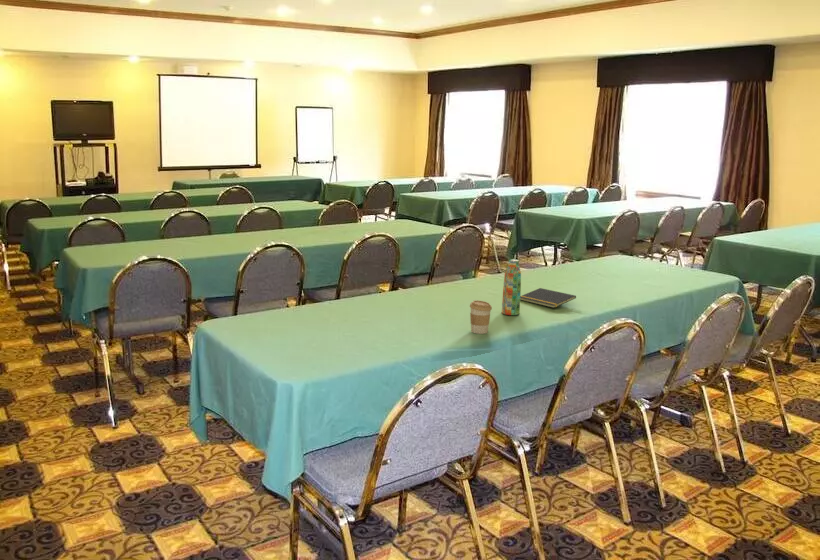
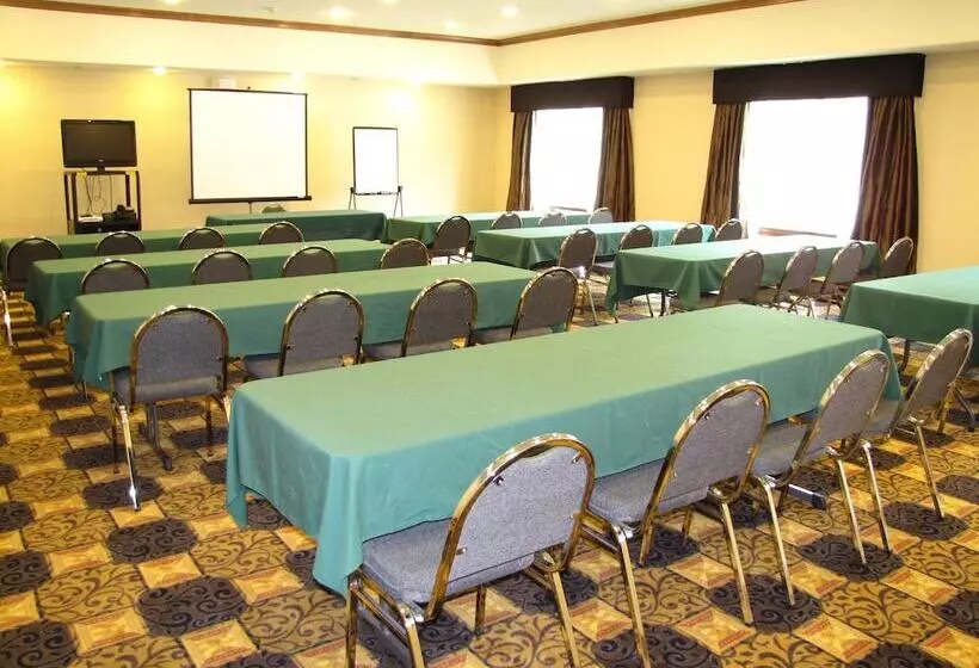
- notepad (546, 297)
- water bottle (512, 286)
- coffee cup (480, 316)
